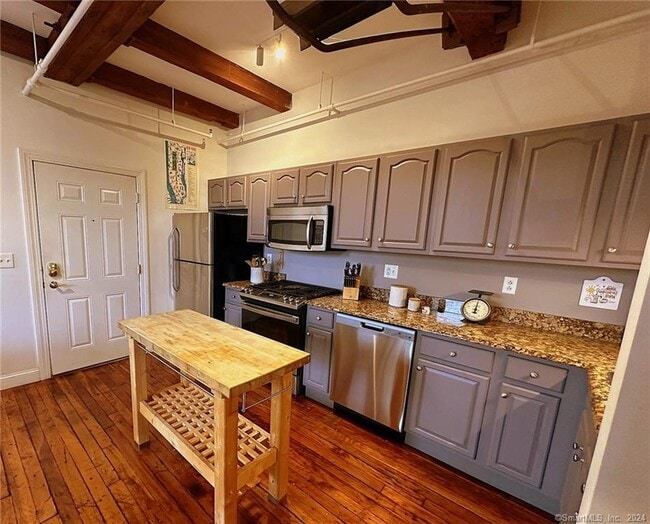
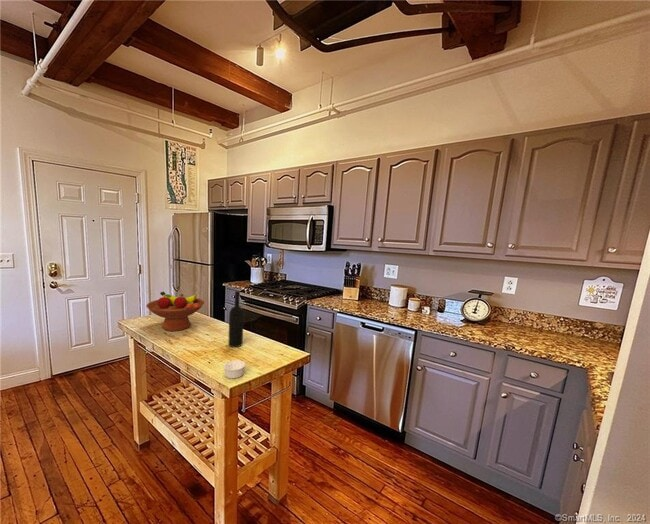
+ ramekin (234, 369)
+ wine bottle (236, 318)
+ fruit bowl (176, 310)
